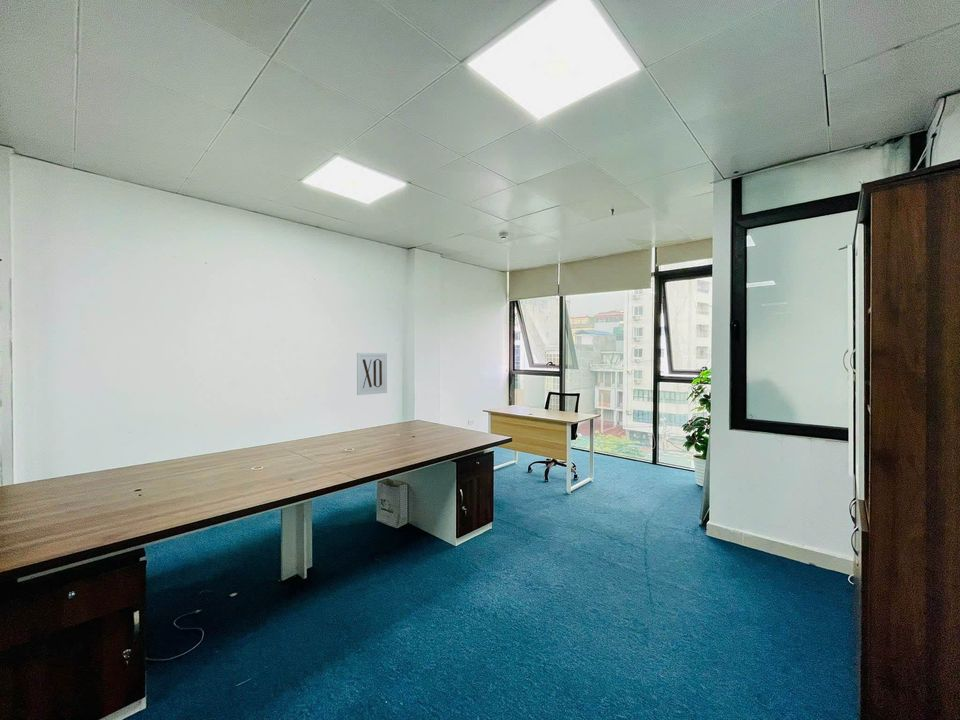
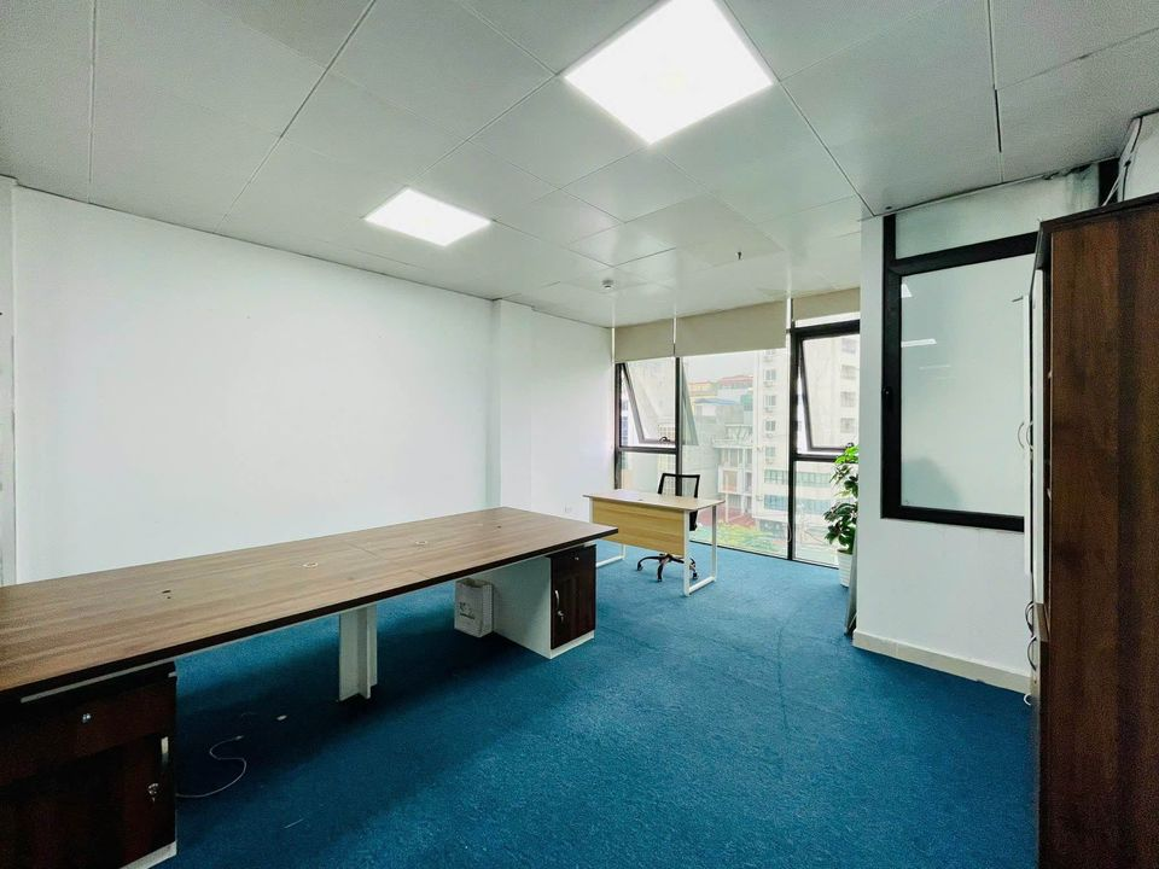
- wall art (372, 373)
